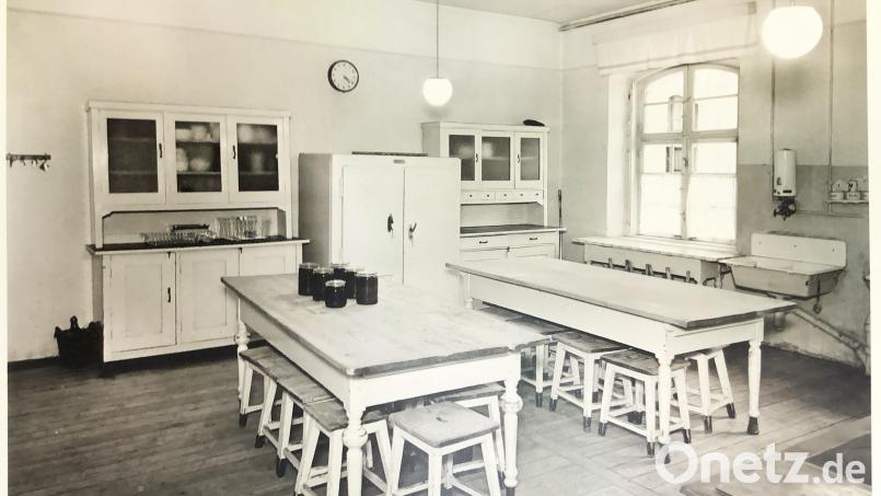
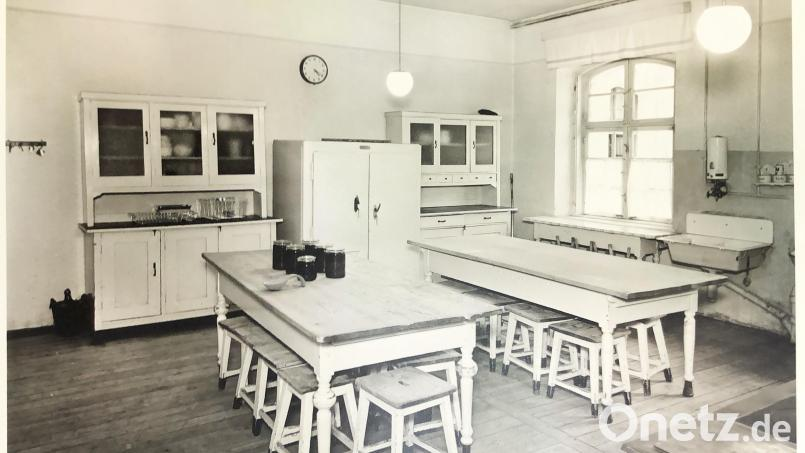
+ spoon rest (284, 281)
